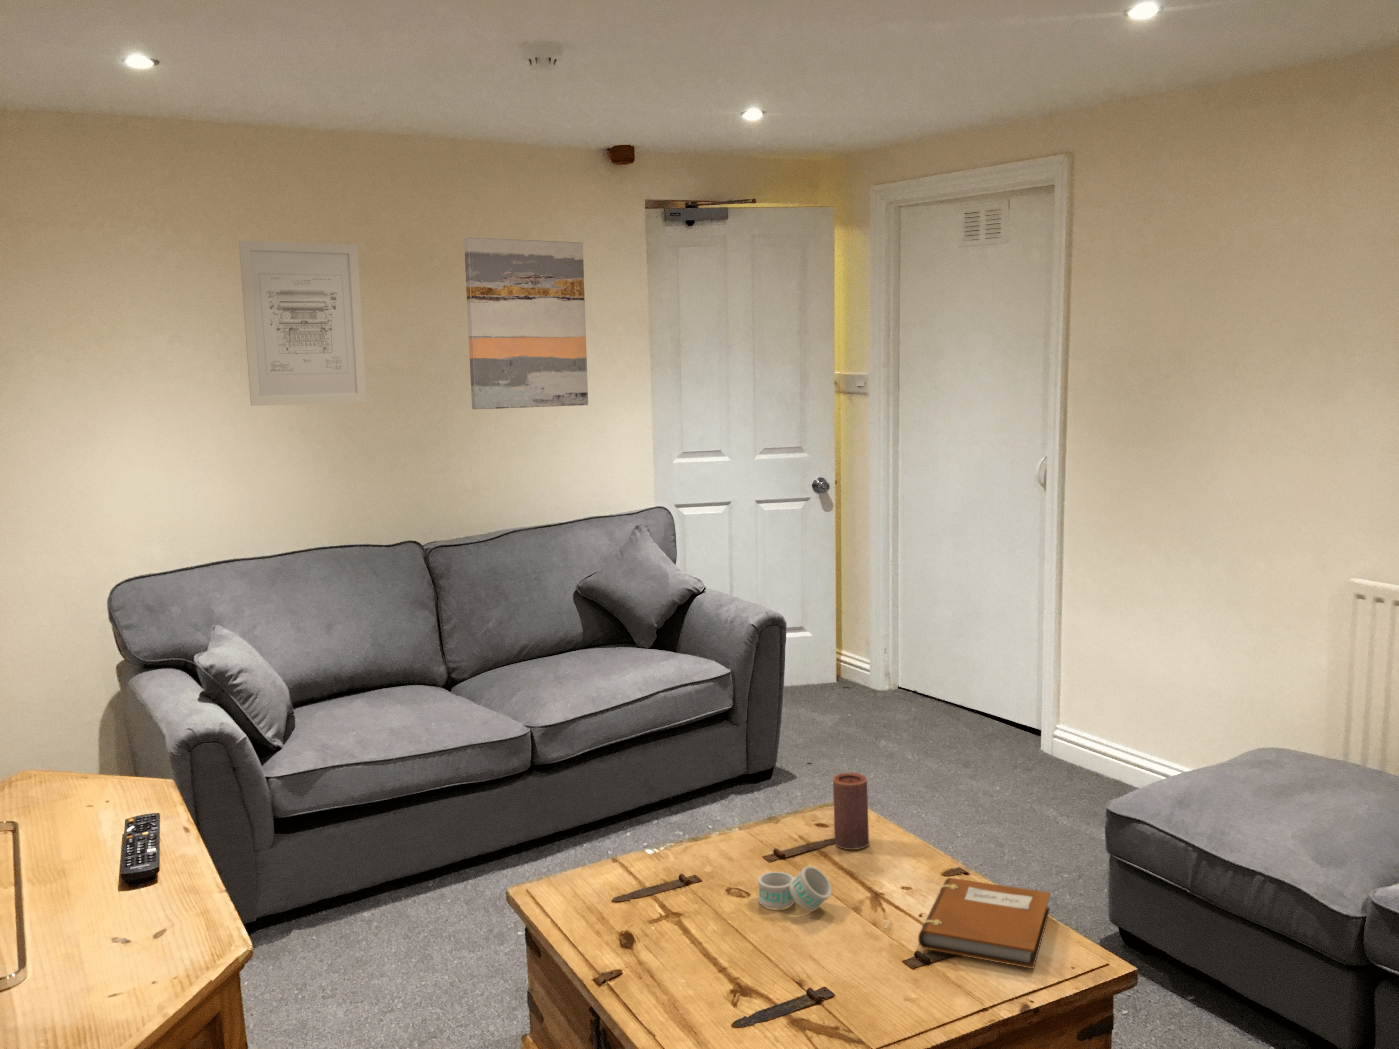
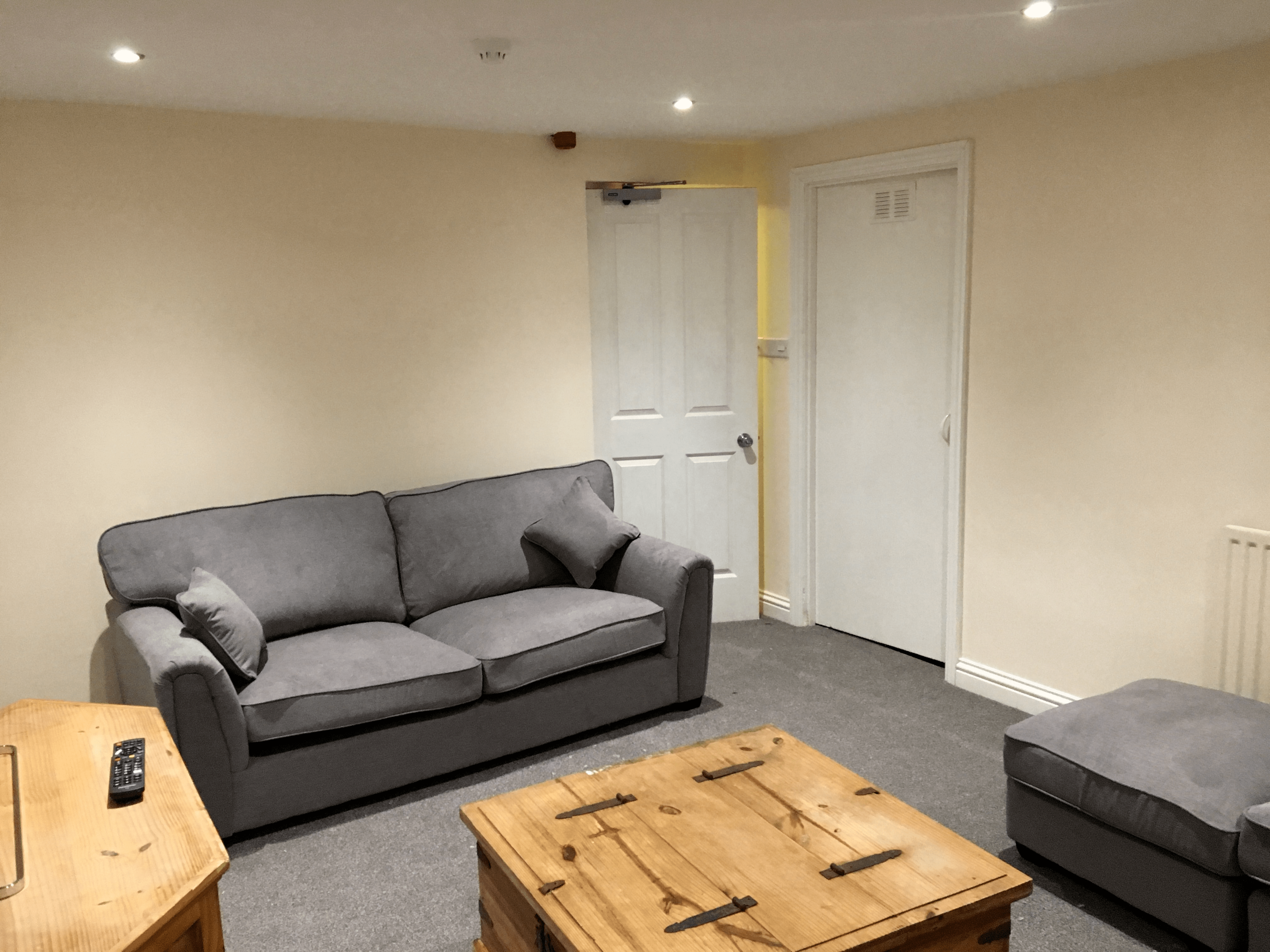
- napkin ring (794, 885)
- notebook (986, 918)
- wall art (305, 324)
- candle (852, 811)
- wall art (528, 324)
